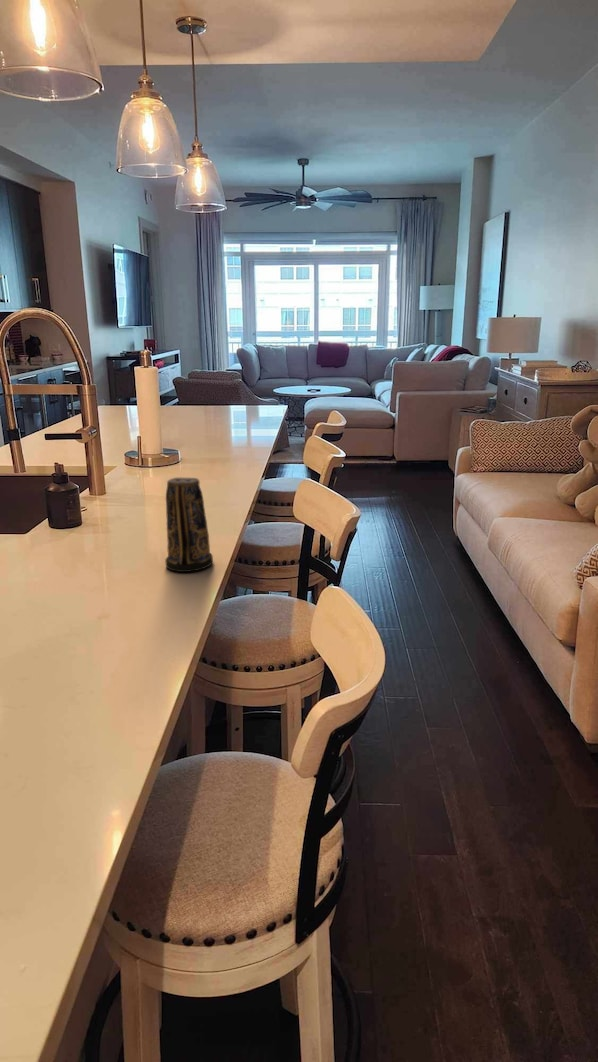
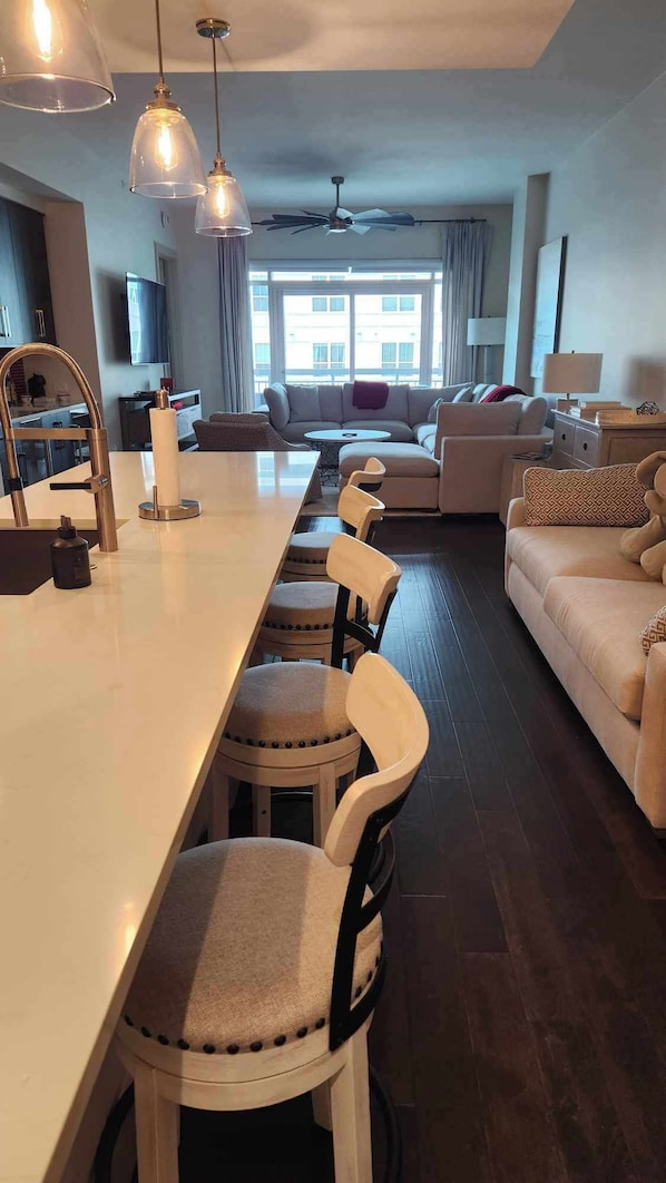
- candle (187, 522)
